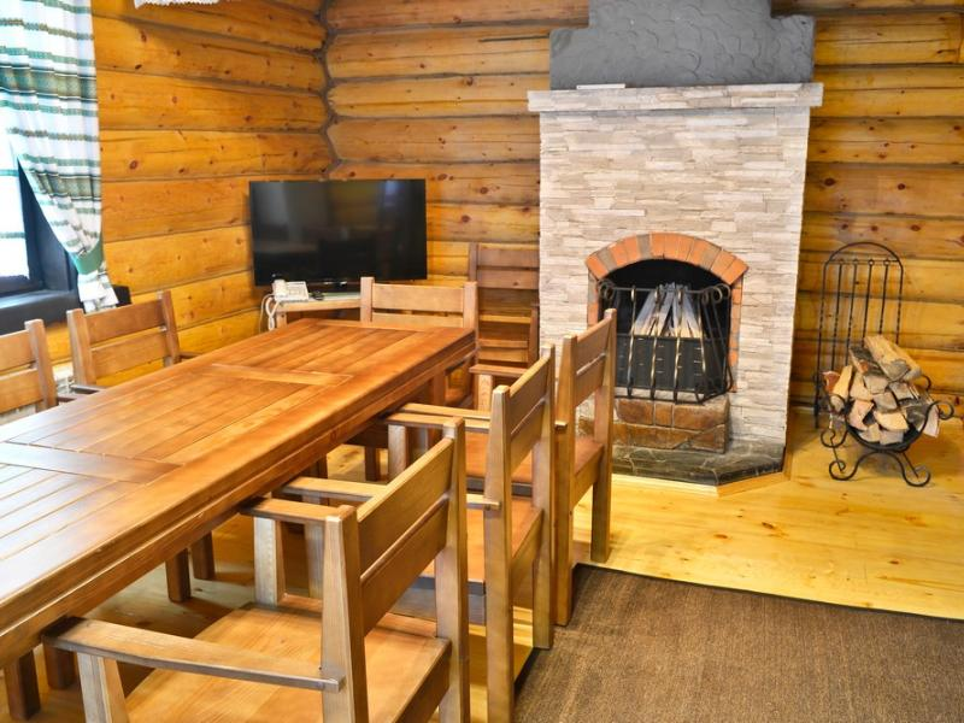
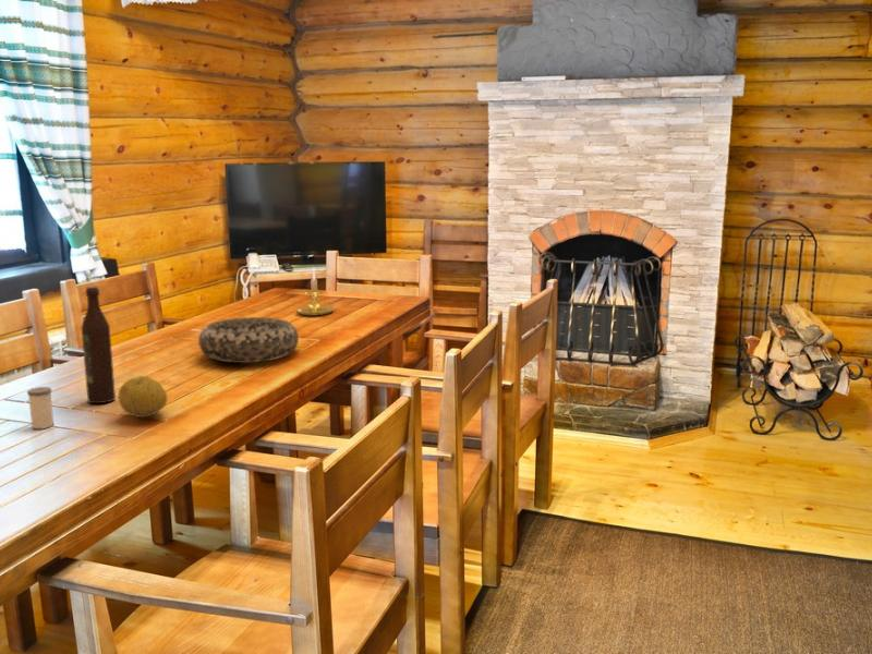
+ salt shaker (40, 408)
+ decorative bowl (249, 339)
+ fruit (143, 397)
+ wine bottle (96, 344)
+ candle holder (313, 290)
